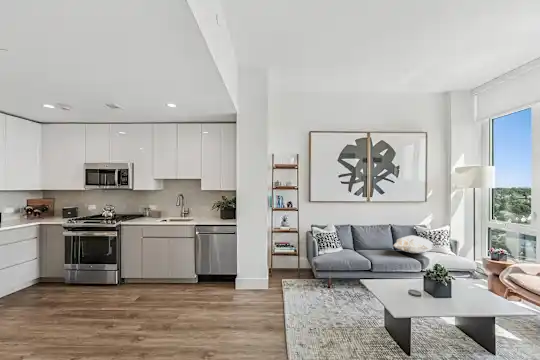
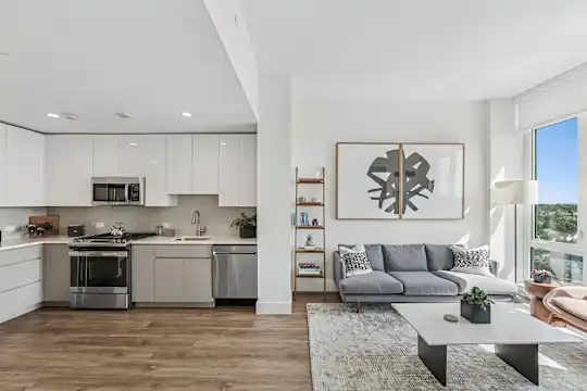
- decorative pillow (413, 244)
